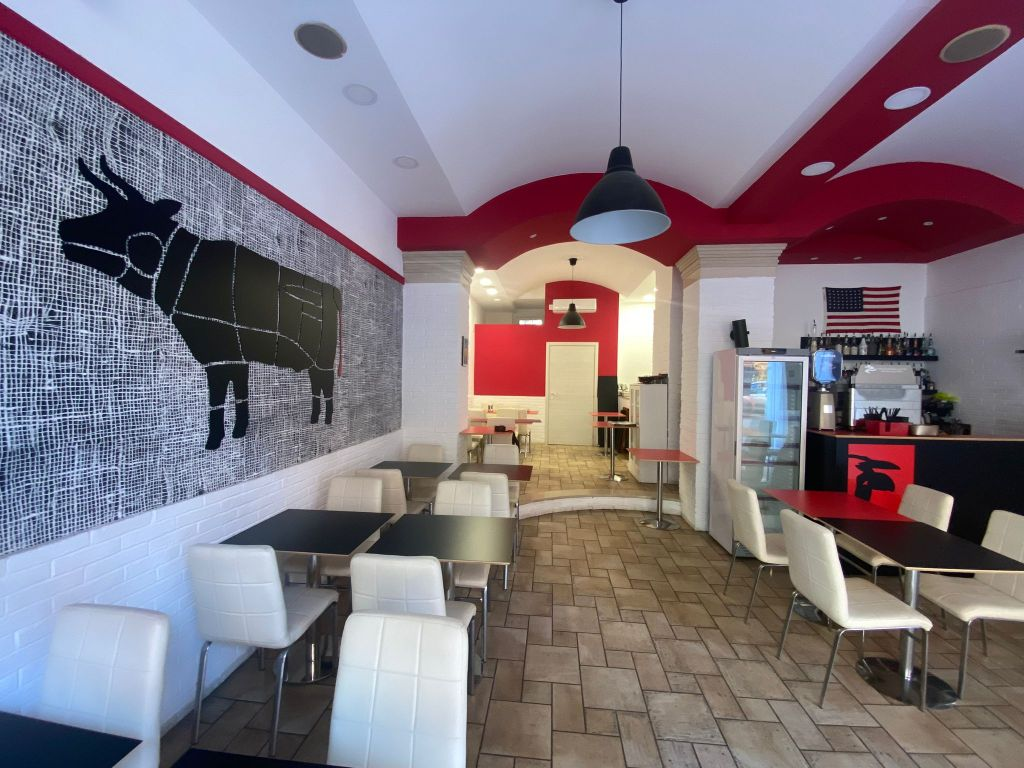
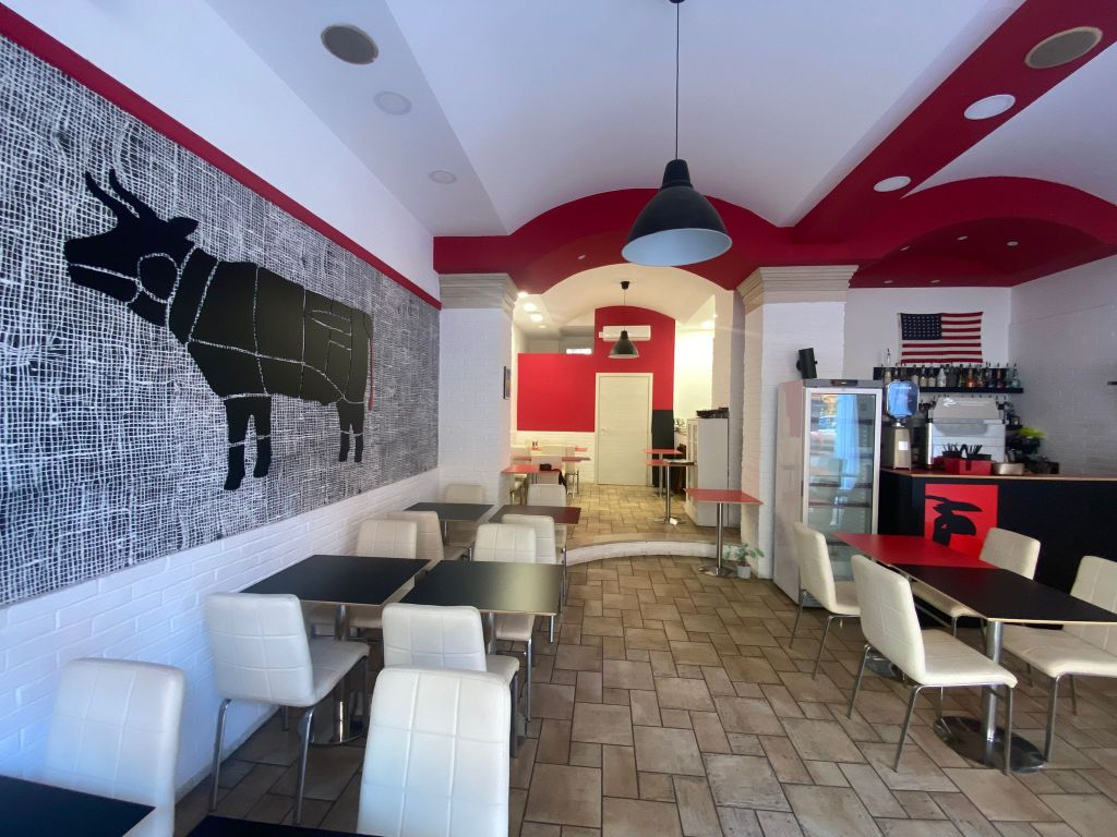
+ potted plant (740, 560)
